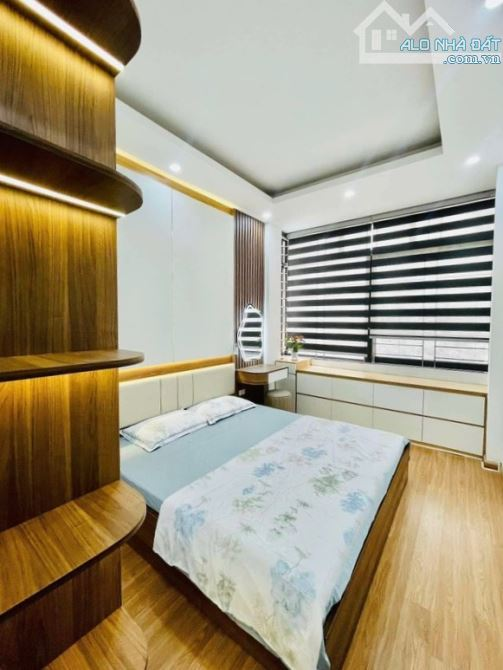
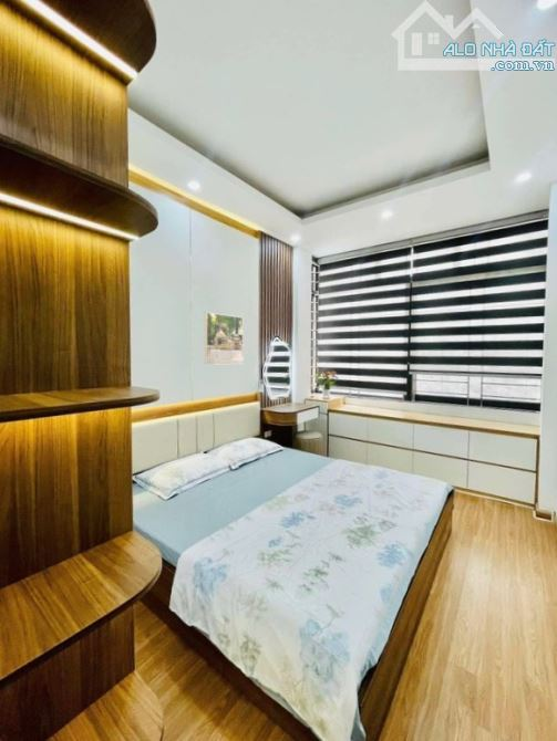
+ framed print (225, 340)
